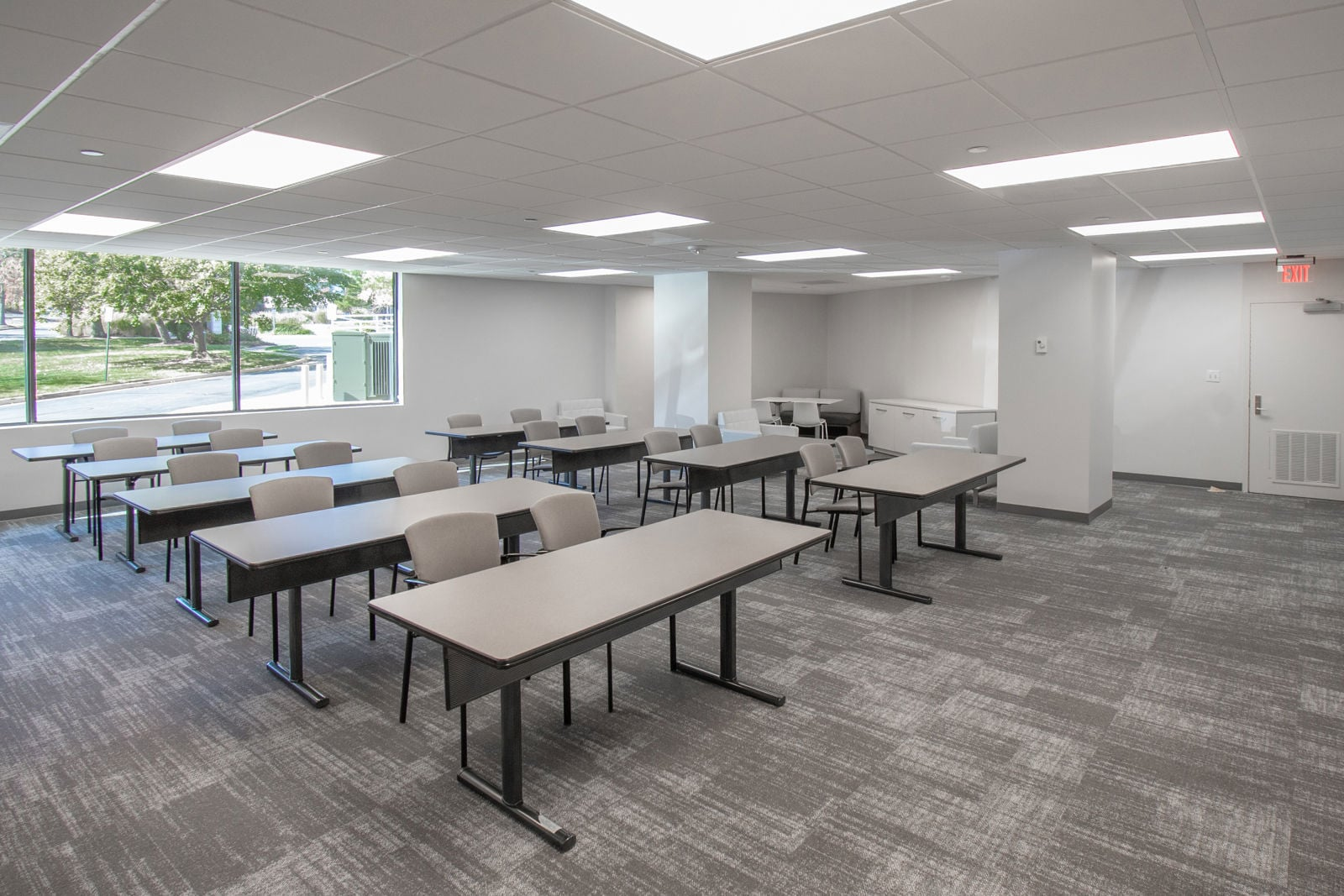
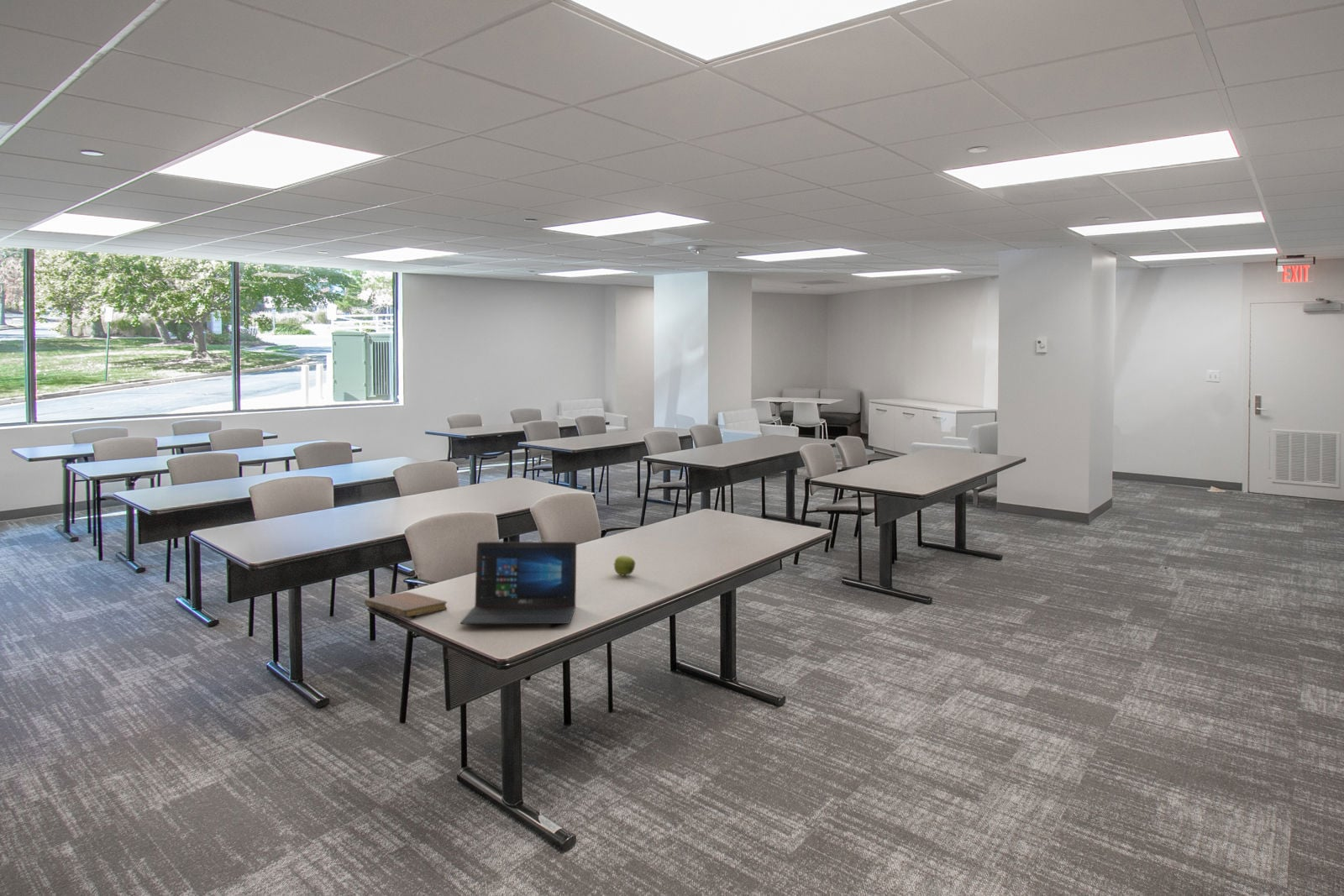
+ apple (623, 565)
+ notebook (406, 604)
+ laptop (521, 581)
